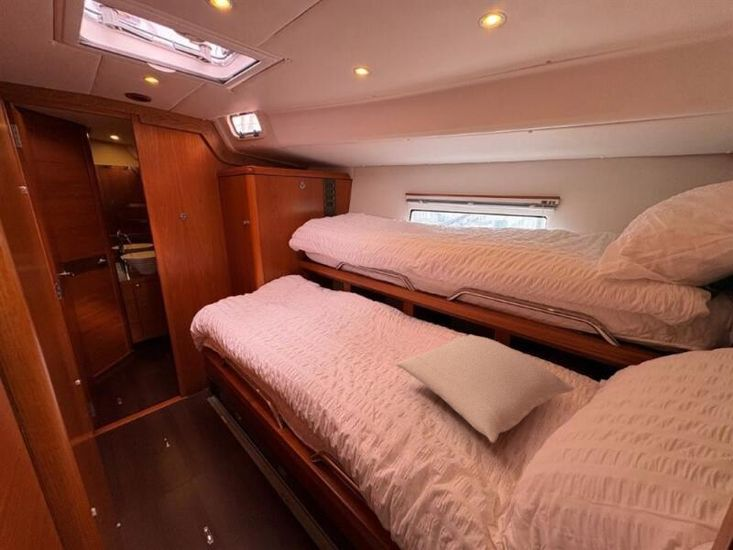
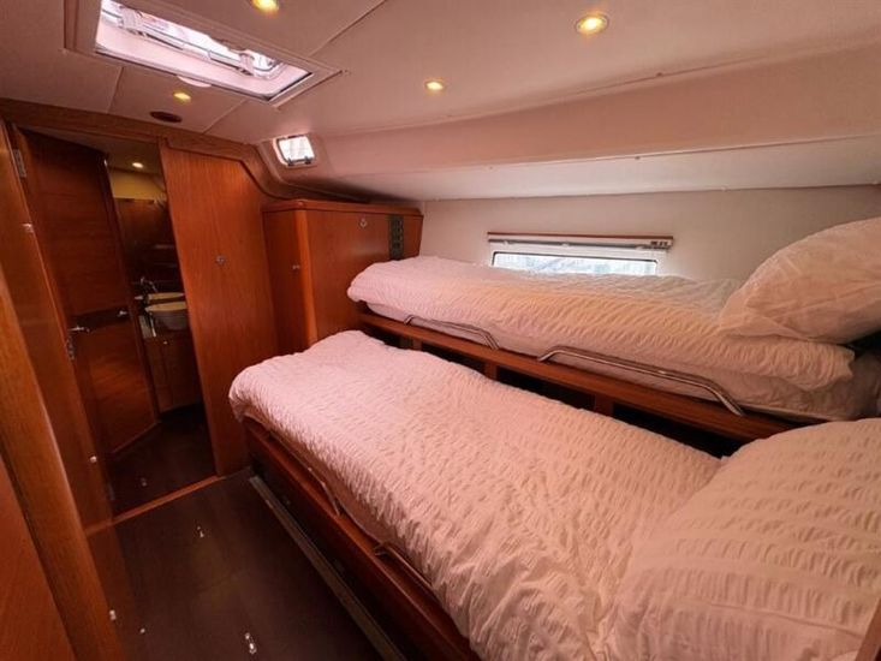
- pillow (477, 375)
